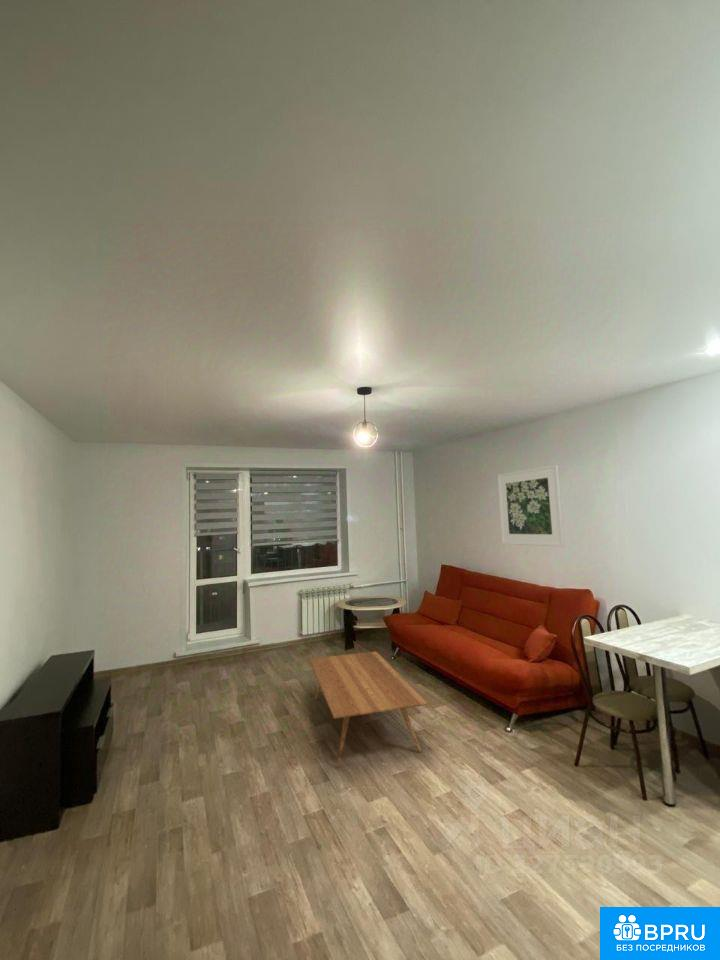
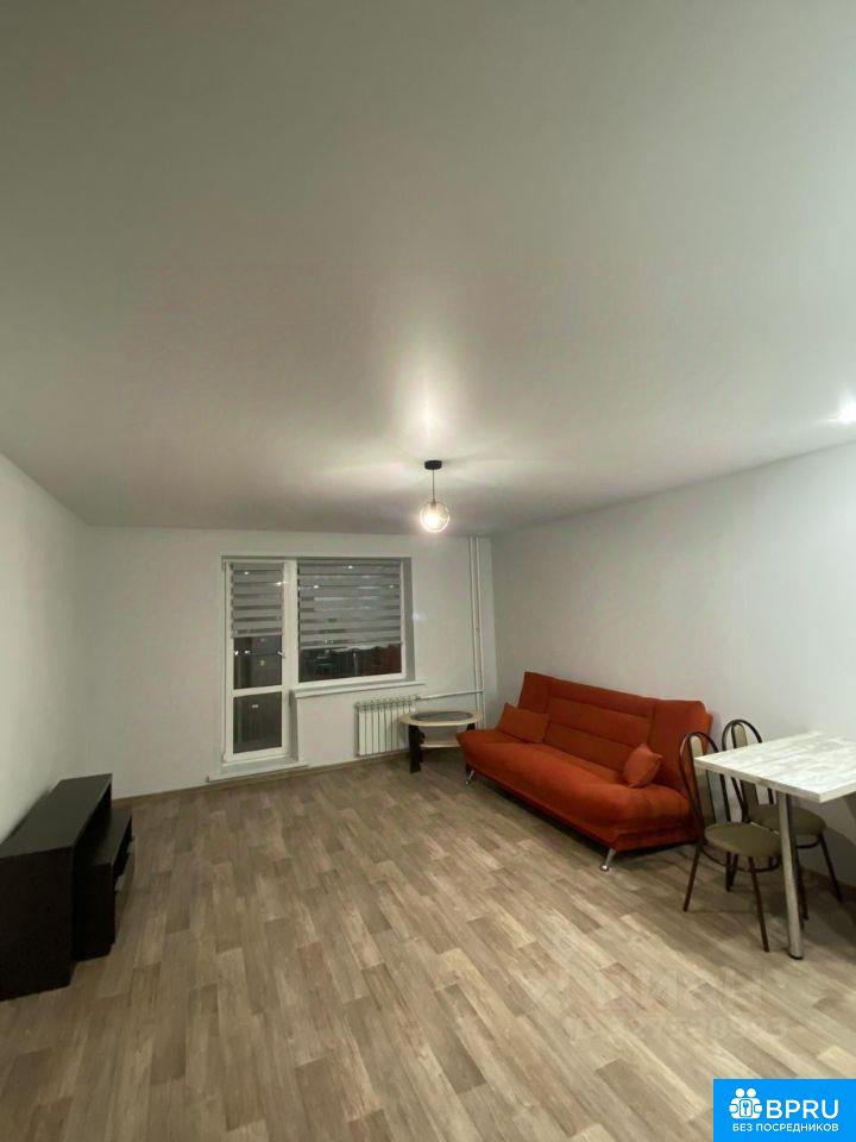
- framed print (527, 507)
- coffee table (359, 699)
